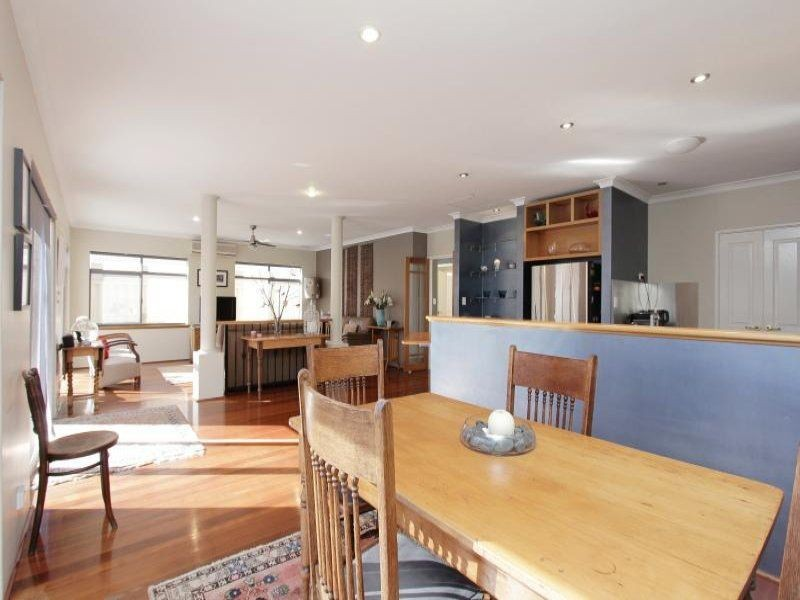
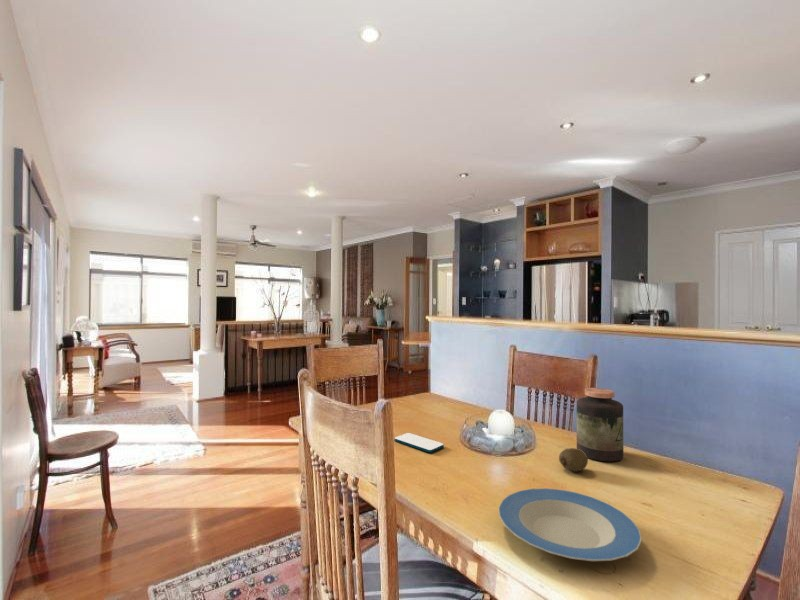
+ fruit (573, 459)
+ plate (565, 526)
+ smartphone (418, 442)
+ jar (599, 422)
